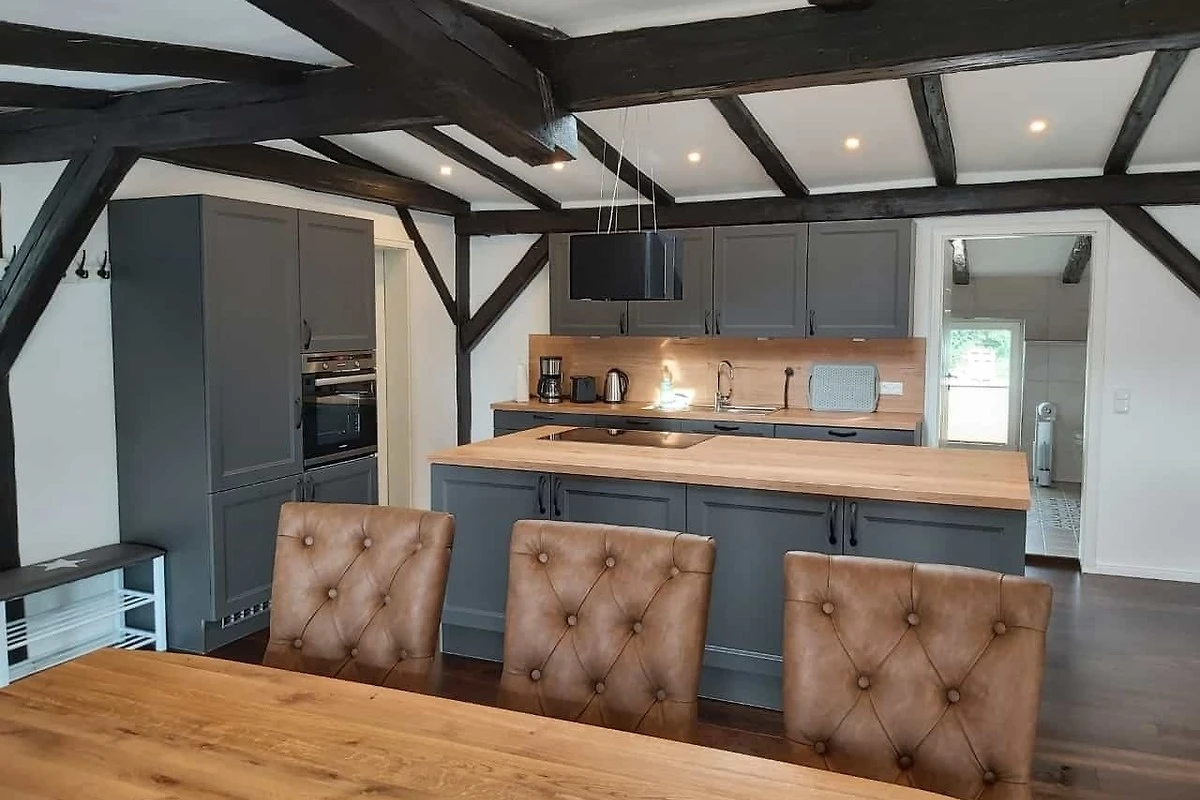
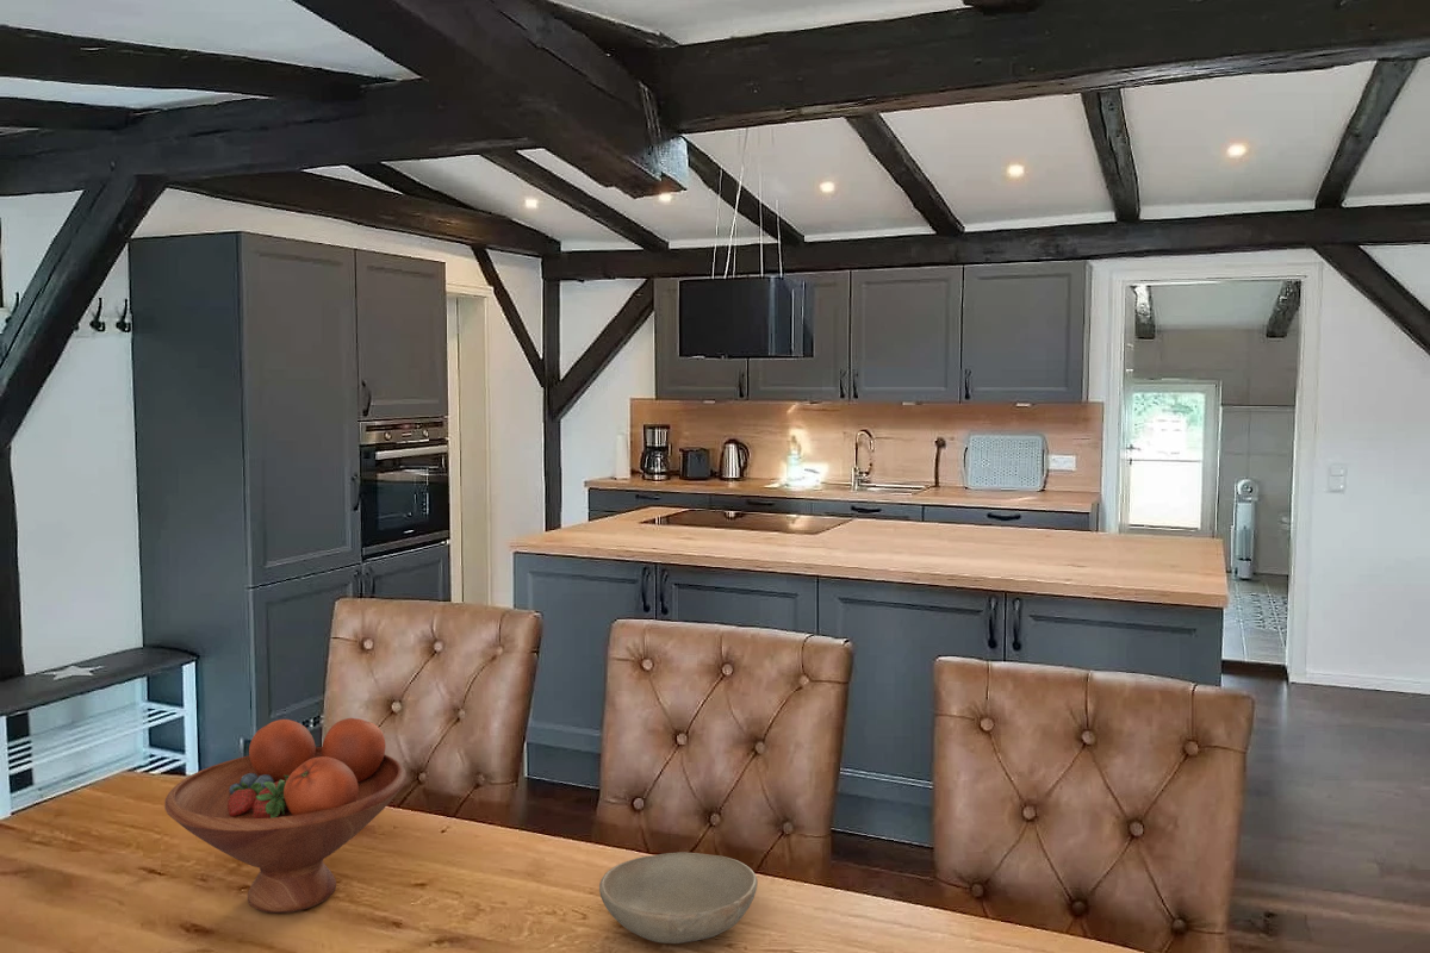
+ bowl (678, 901)
+ fruit bowl (291, 816)
